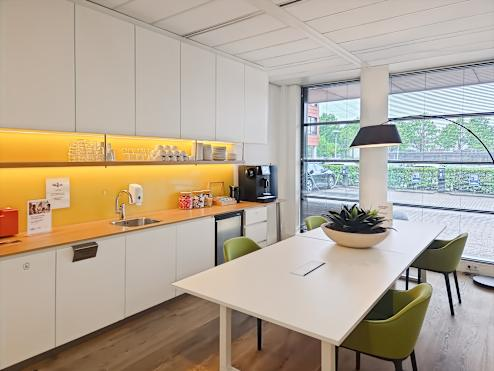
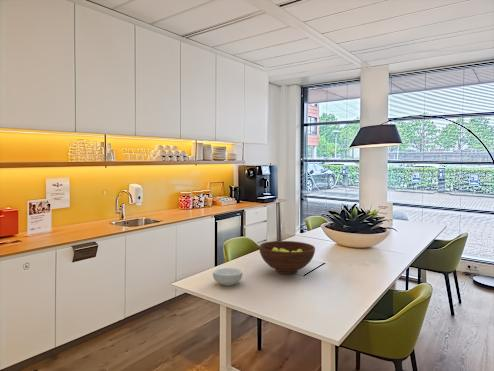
+ fruit bowl (286, 258)
+ cereal bowl (227, 277)
